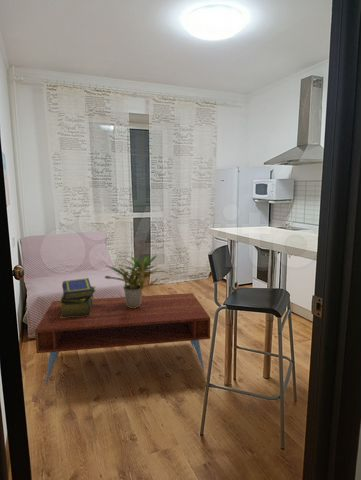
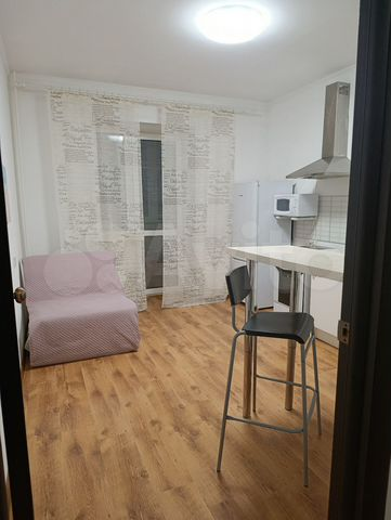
- coffee table (126, 337)
- potted plant (137, 280)
- stack of books (78, 296)
